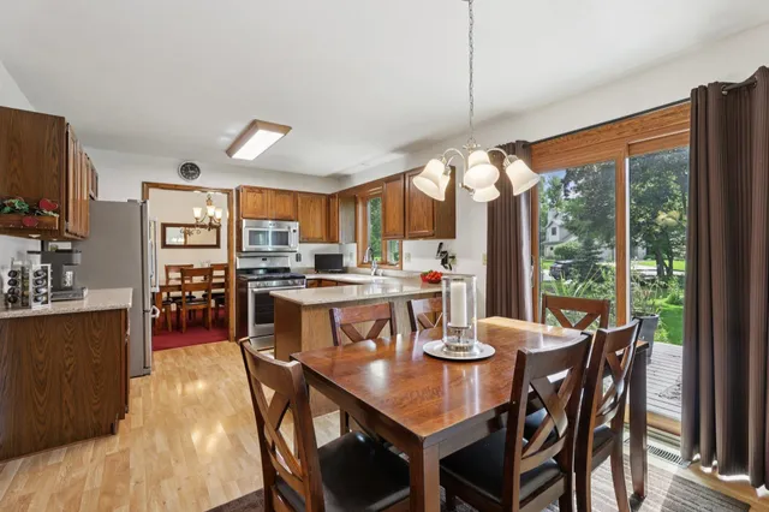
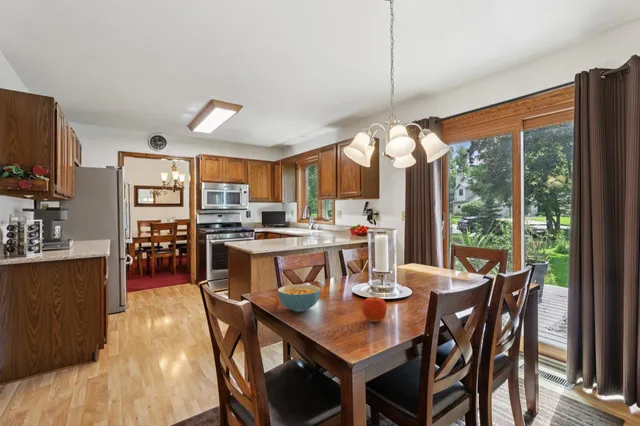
+ cereal bowl (299, 299)
+ fruit (374, 308)
